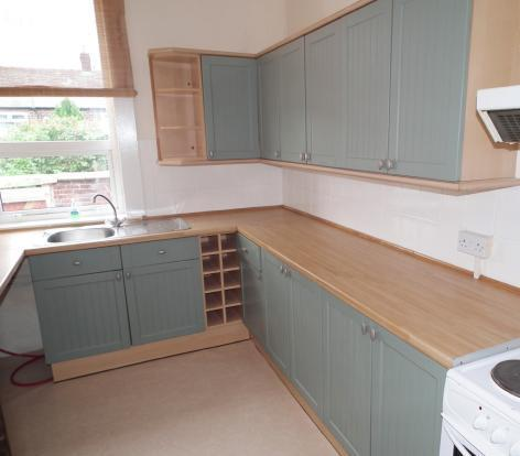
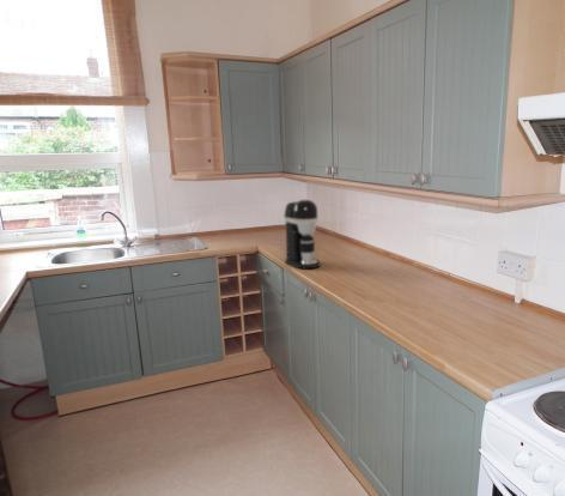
+ coffee maker (300, 231)
